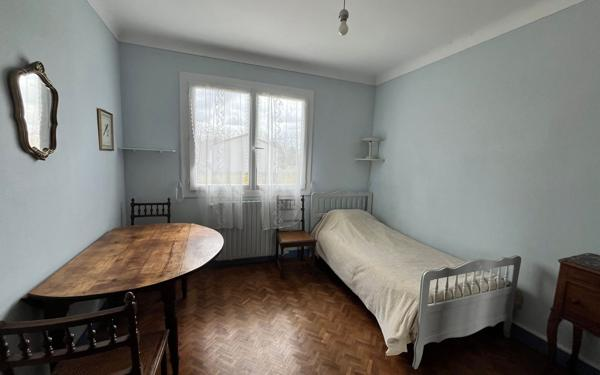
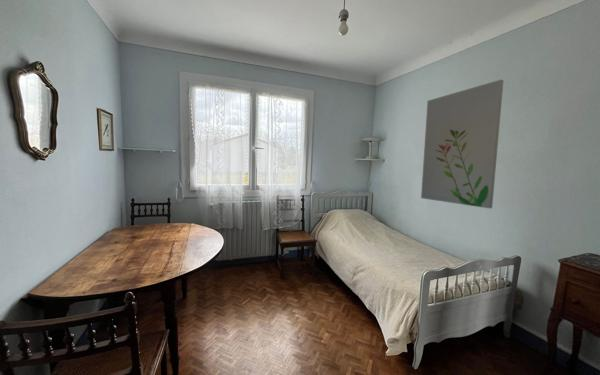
+ wall art (456, 148)
